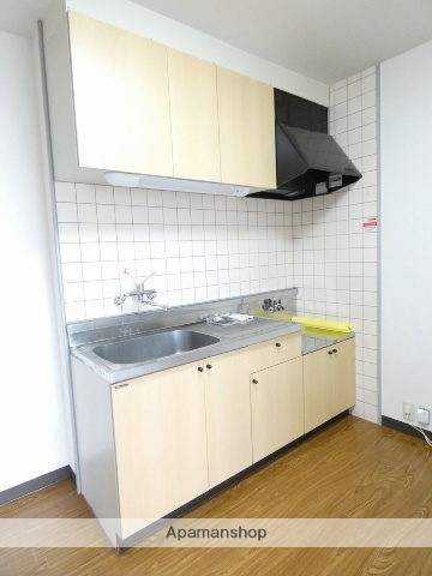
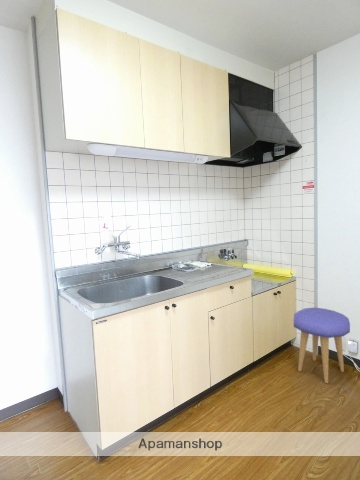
+ stool (320, 342)
